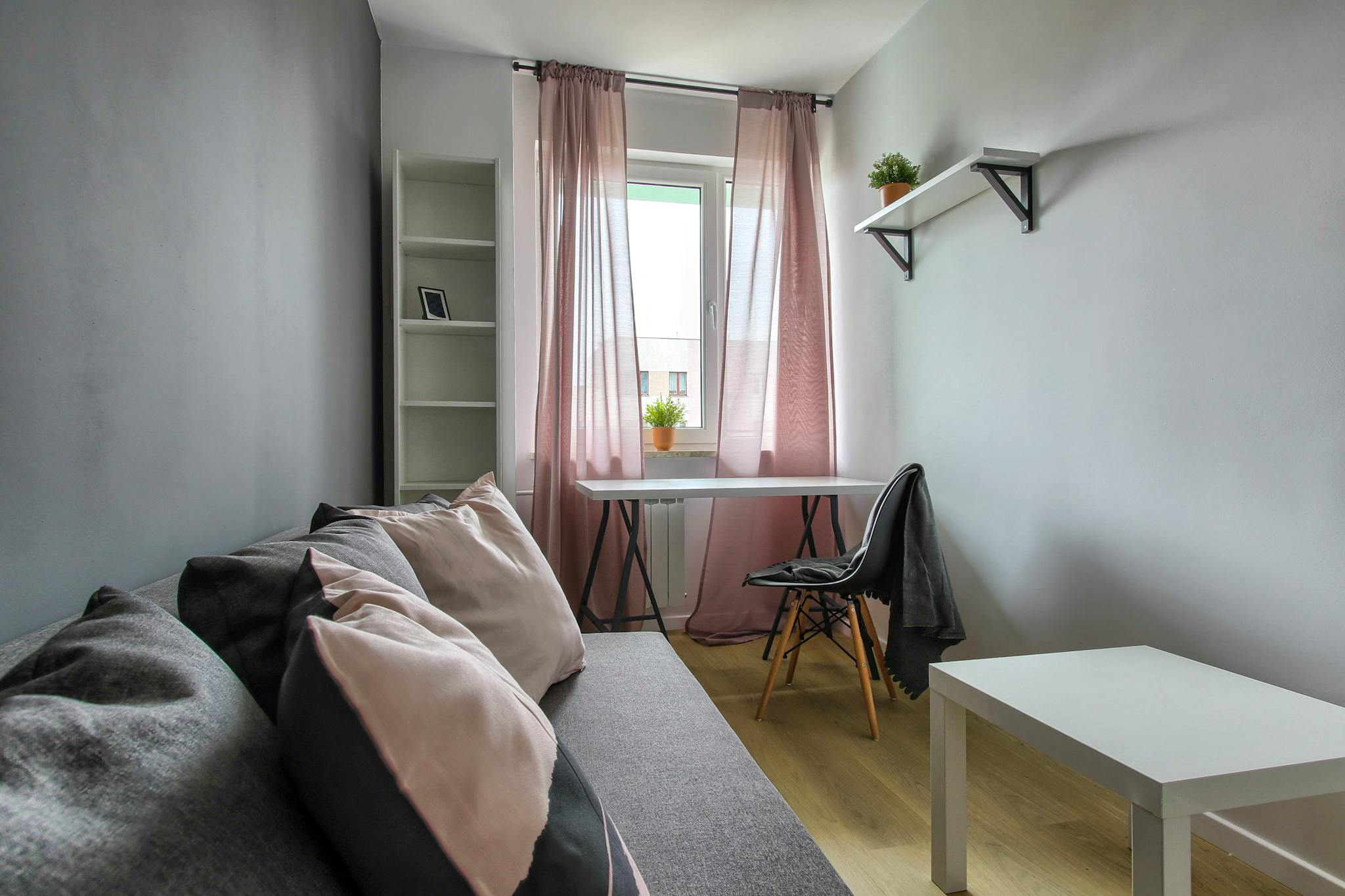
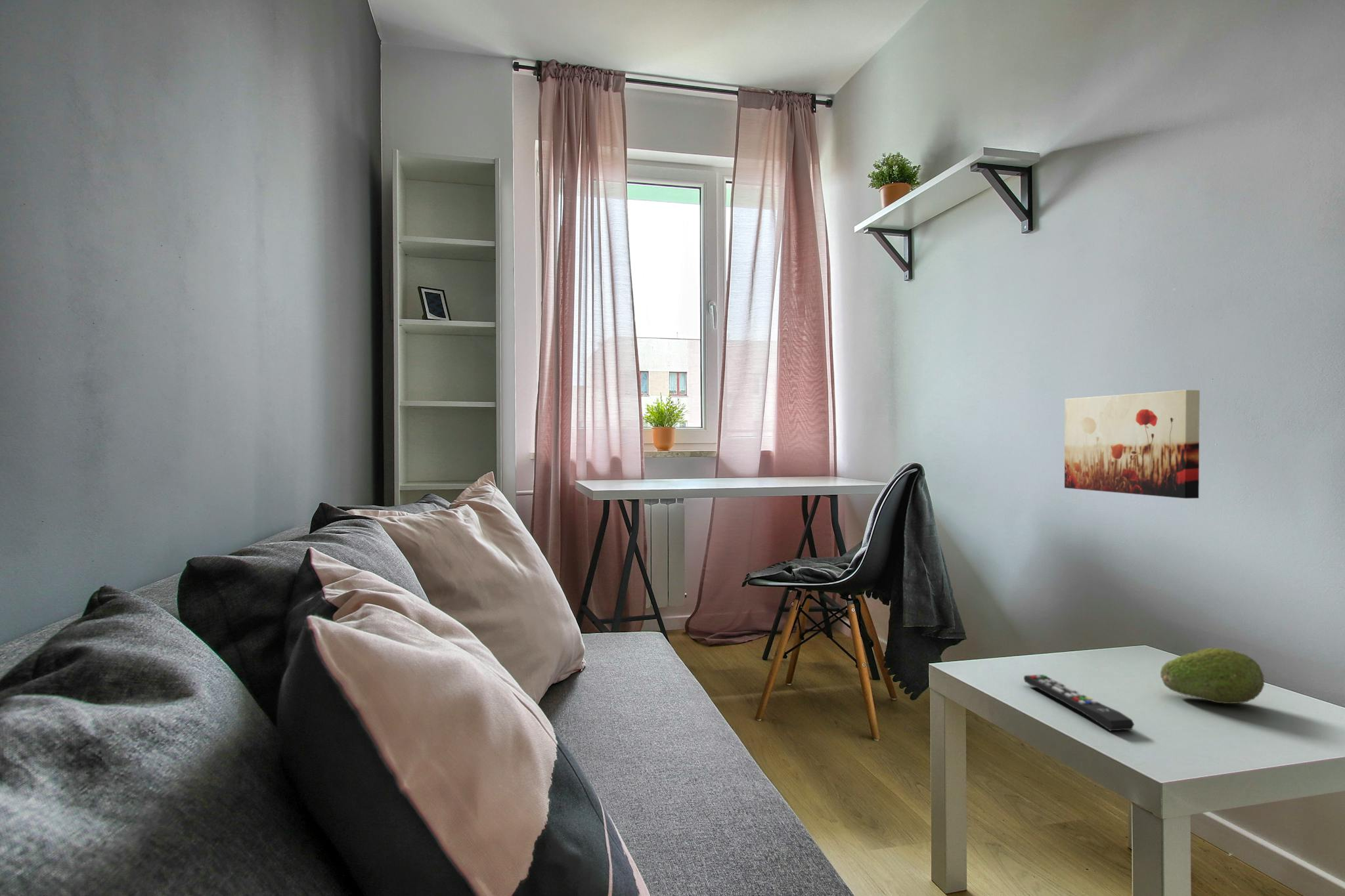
+ remote control (1074, 699)
+ fruit (1211, 674)
+ wall art (1125, 444)
